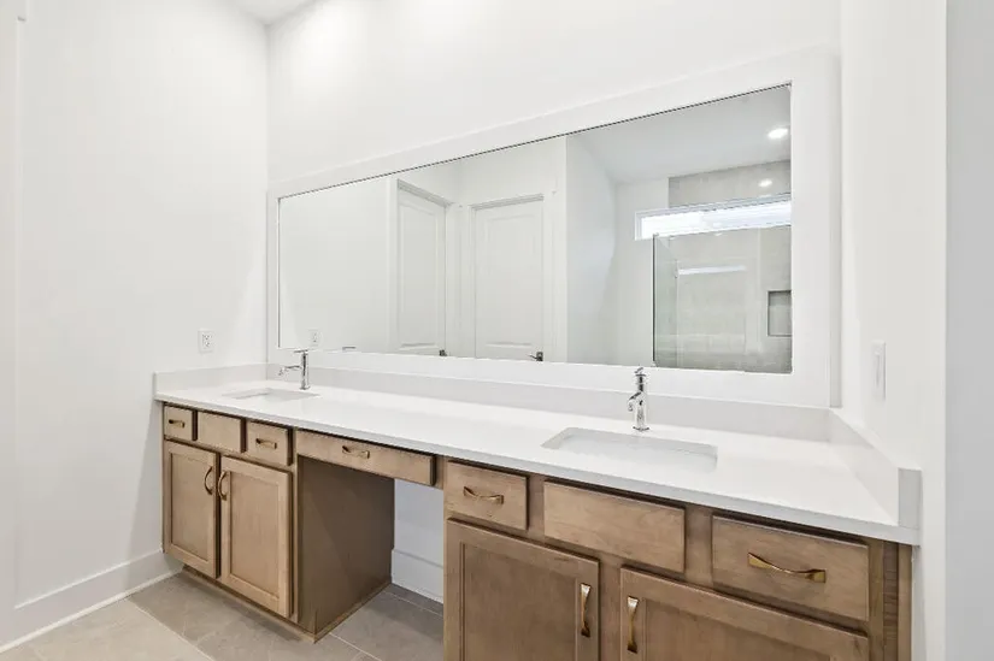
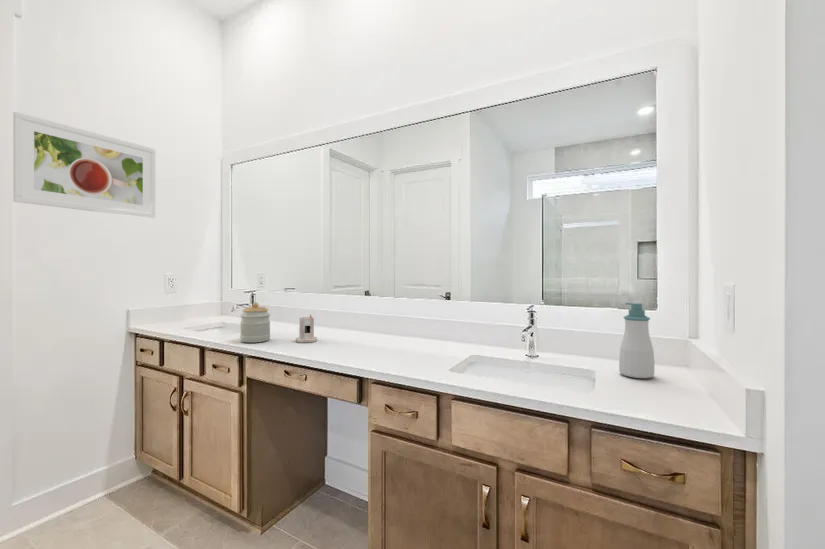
+ jar (255, 321)
+ candle (306, 327)
+ soap bottle (636, 339)
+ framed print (93, 172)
